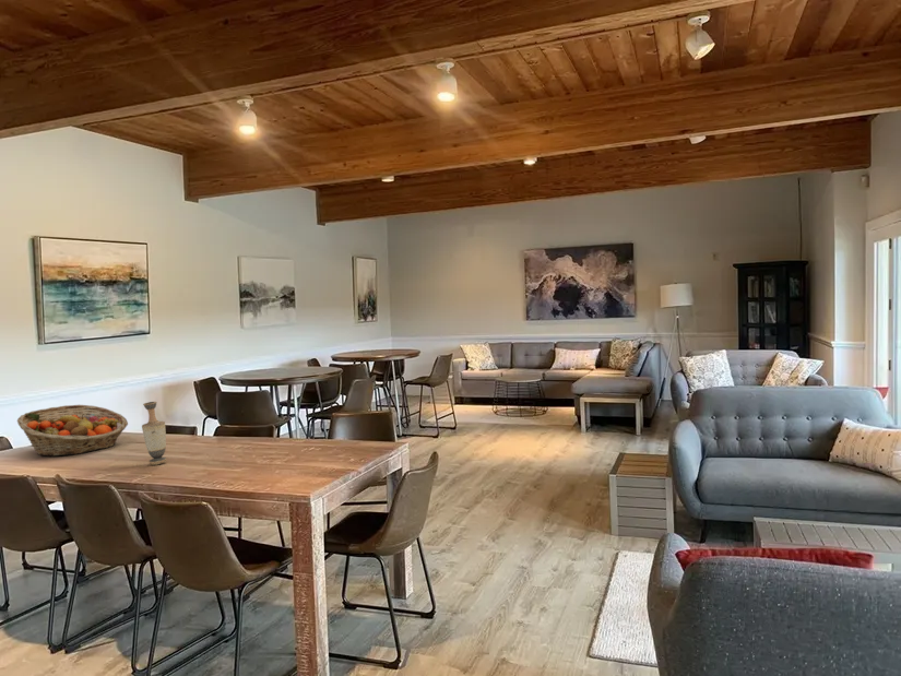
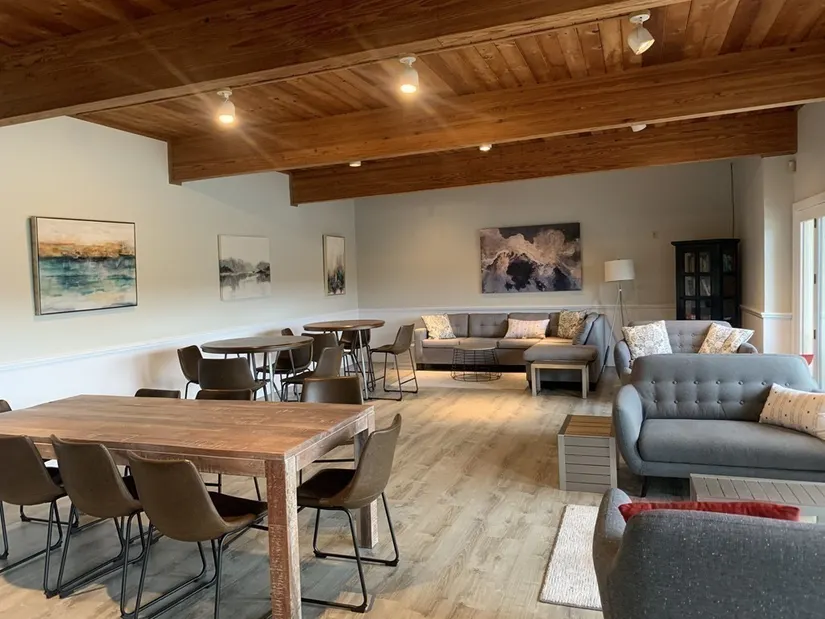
- vase (154, 432)
- fruit basket (74, 428)
